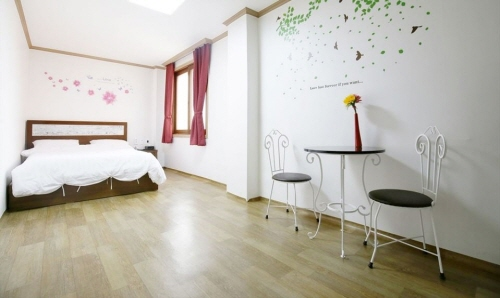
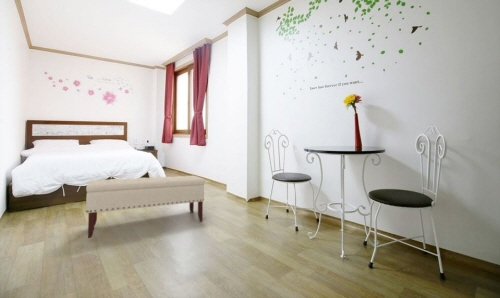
+ bench (149, 201)
